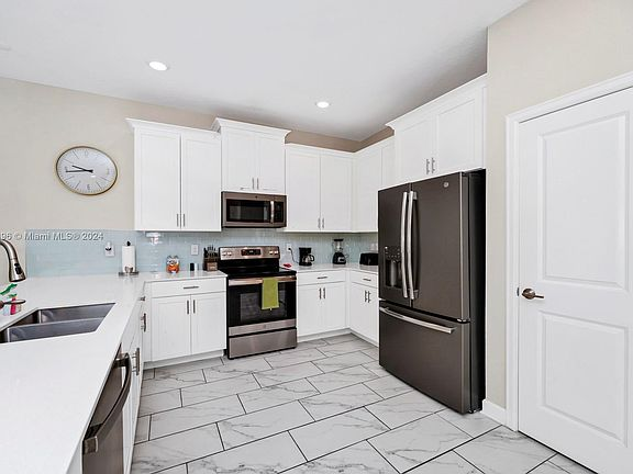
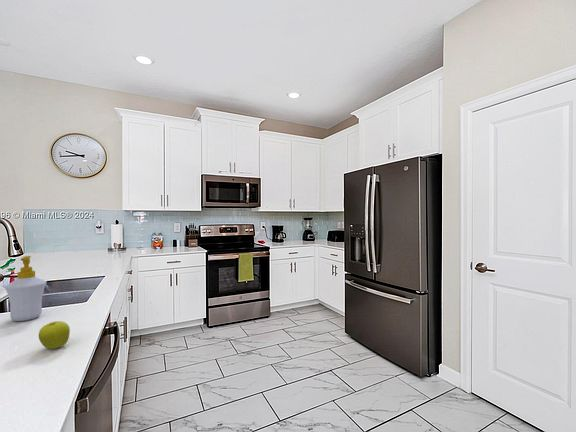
+ soap bottle (26, 287)
+ fruit (54, 334)
